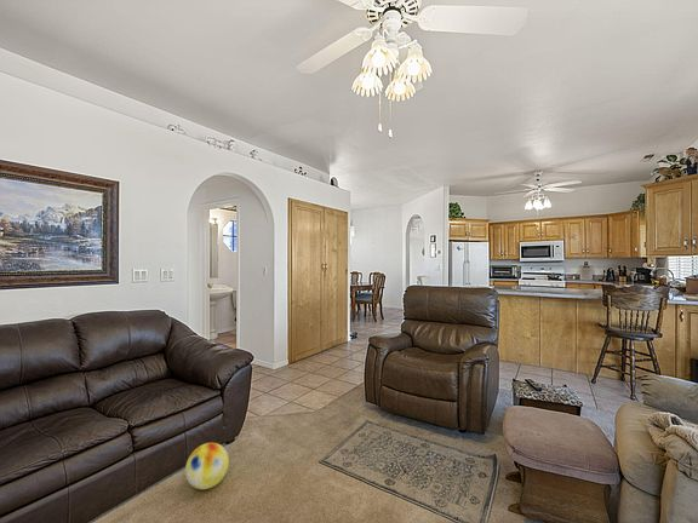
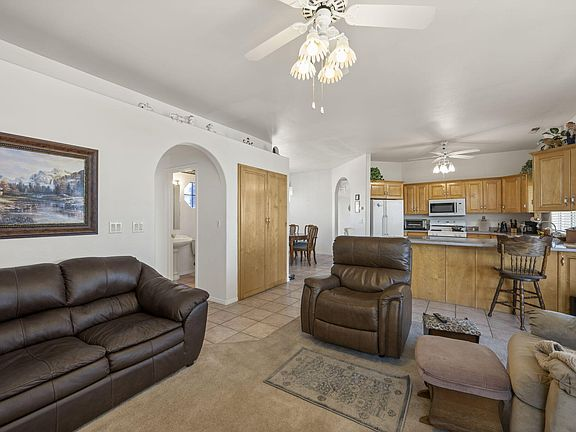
- ball (207, 465)
